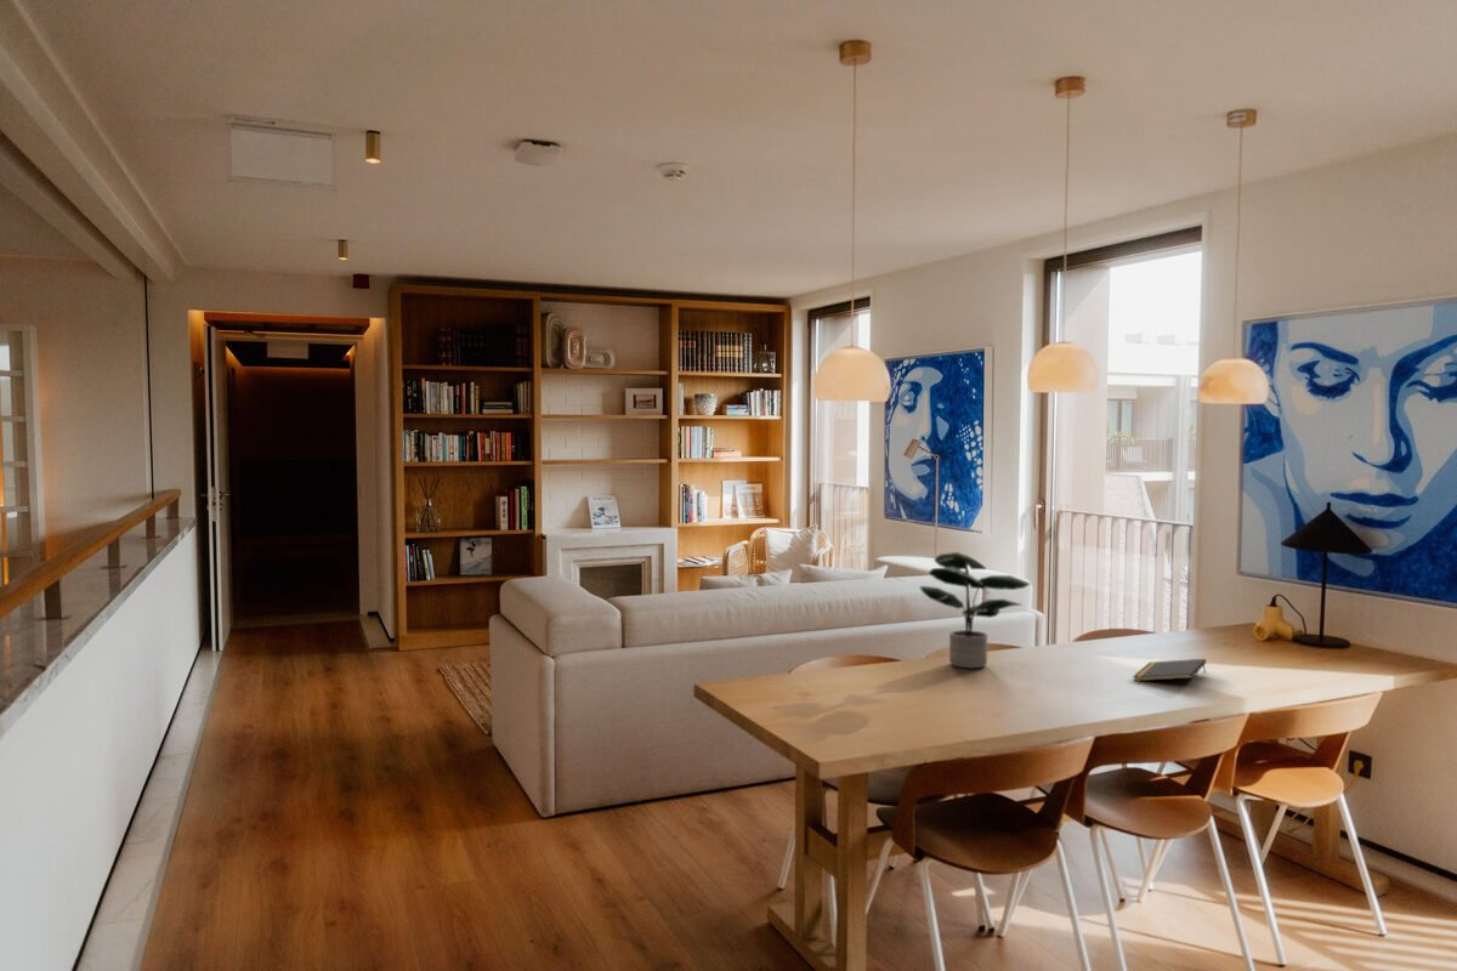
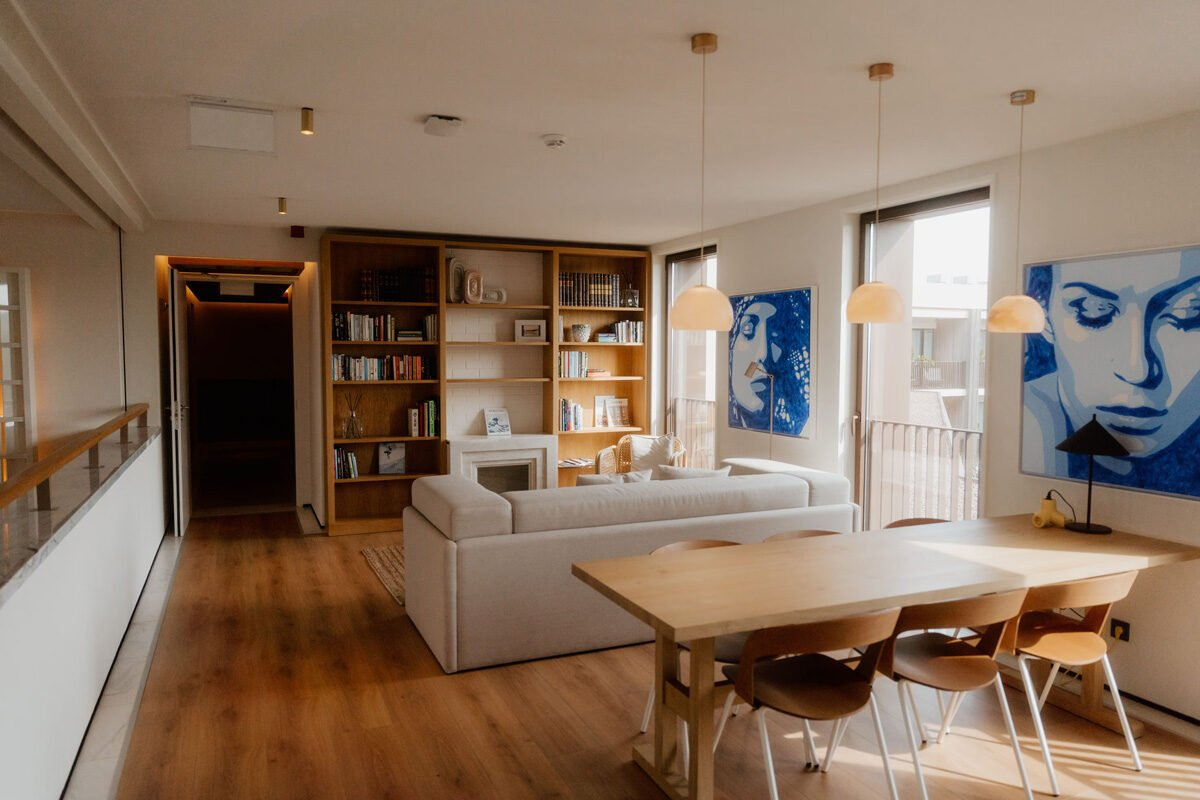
- potted plant (974, 609)
- notepad (1169, 669)
